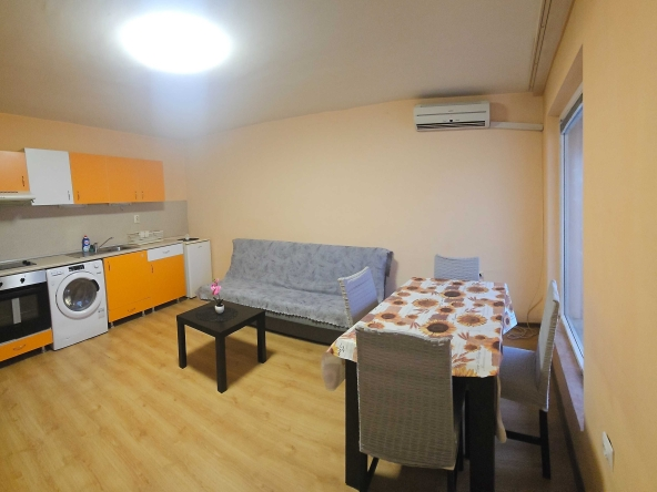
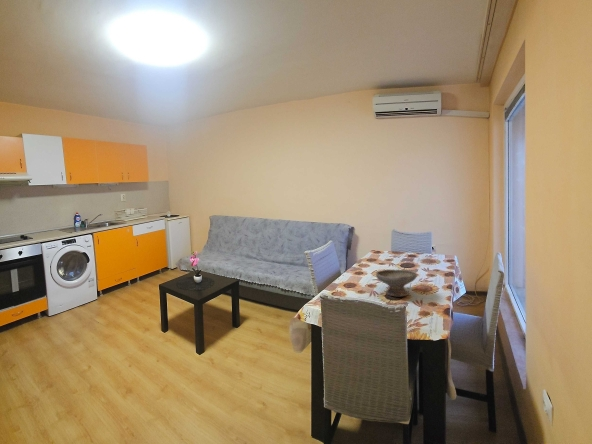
+ bowl (396, 282)
